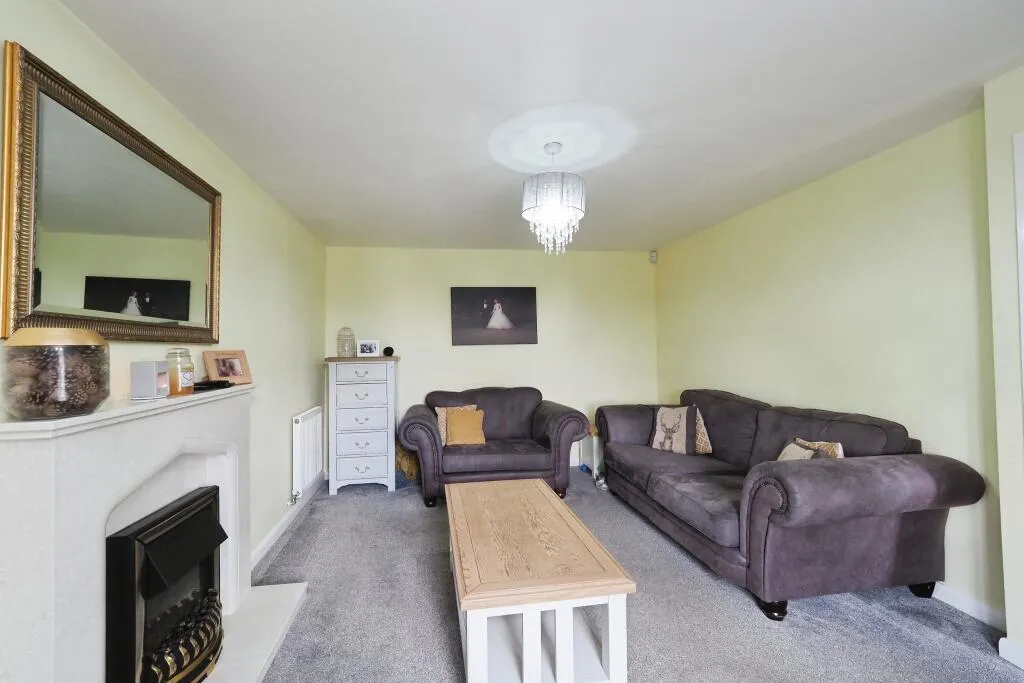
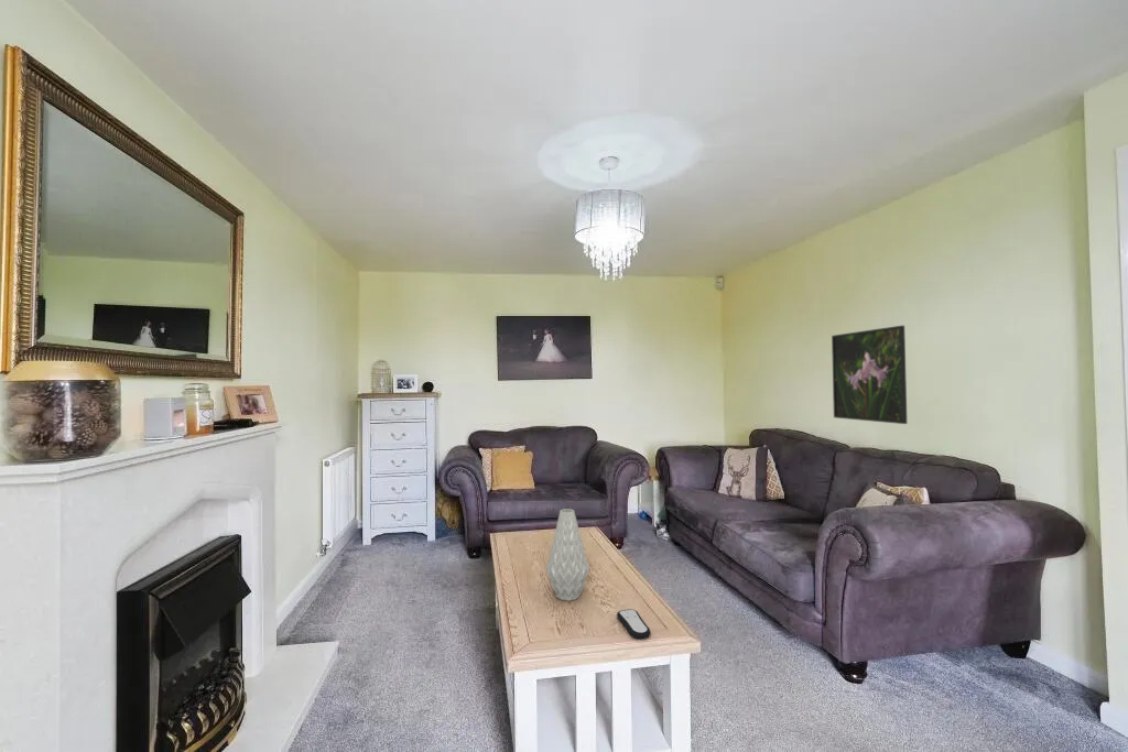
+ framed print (866, 375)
+ remote control (633, 623)
+ vase (567, 553)
